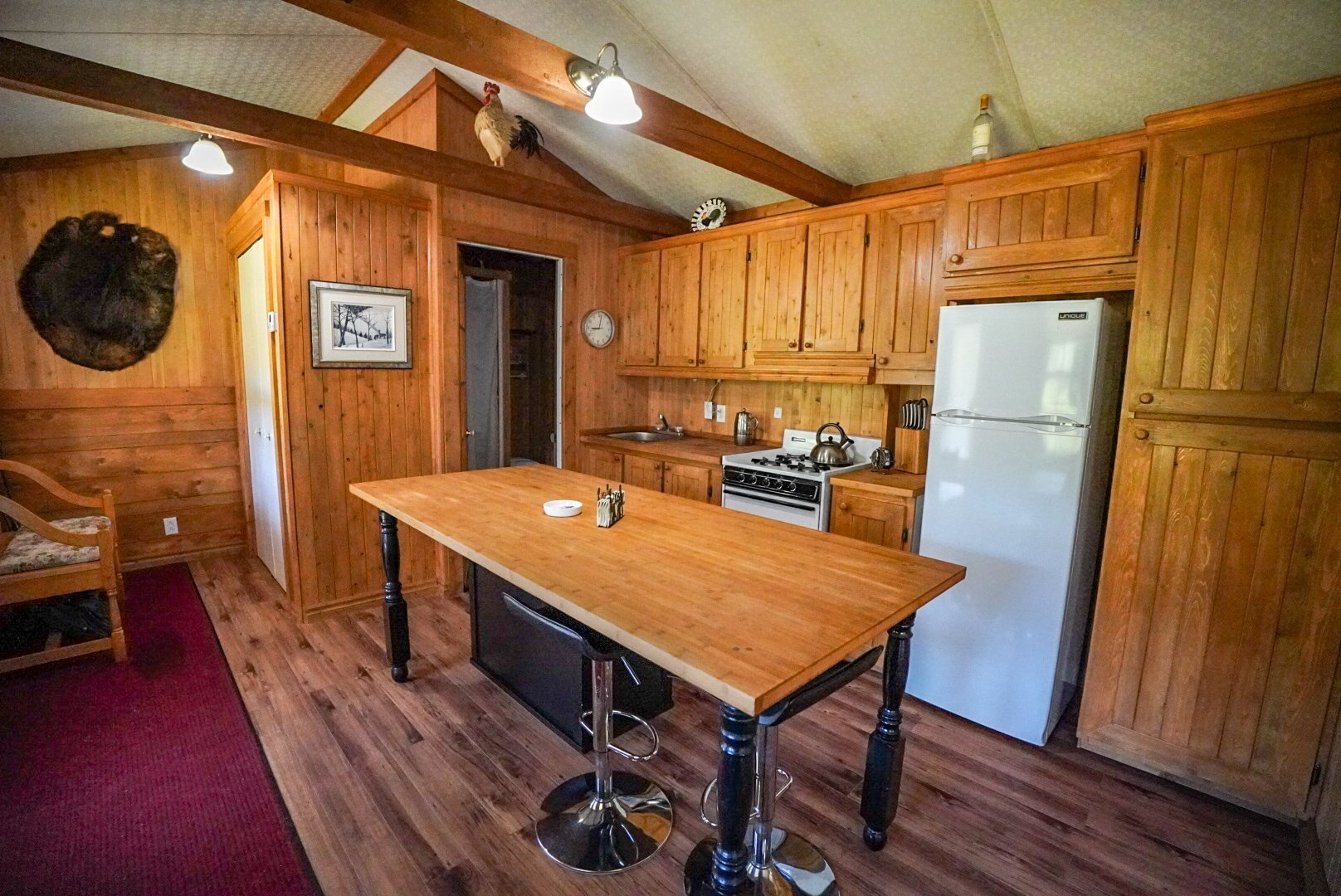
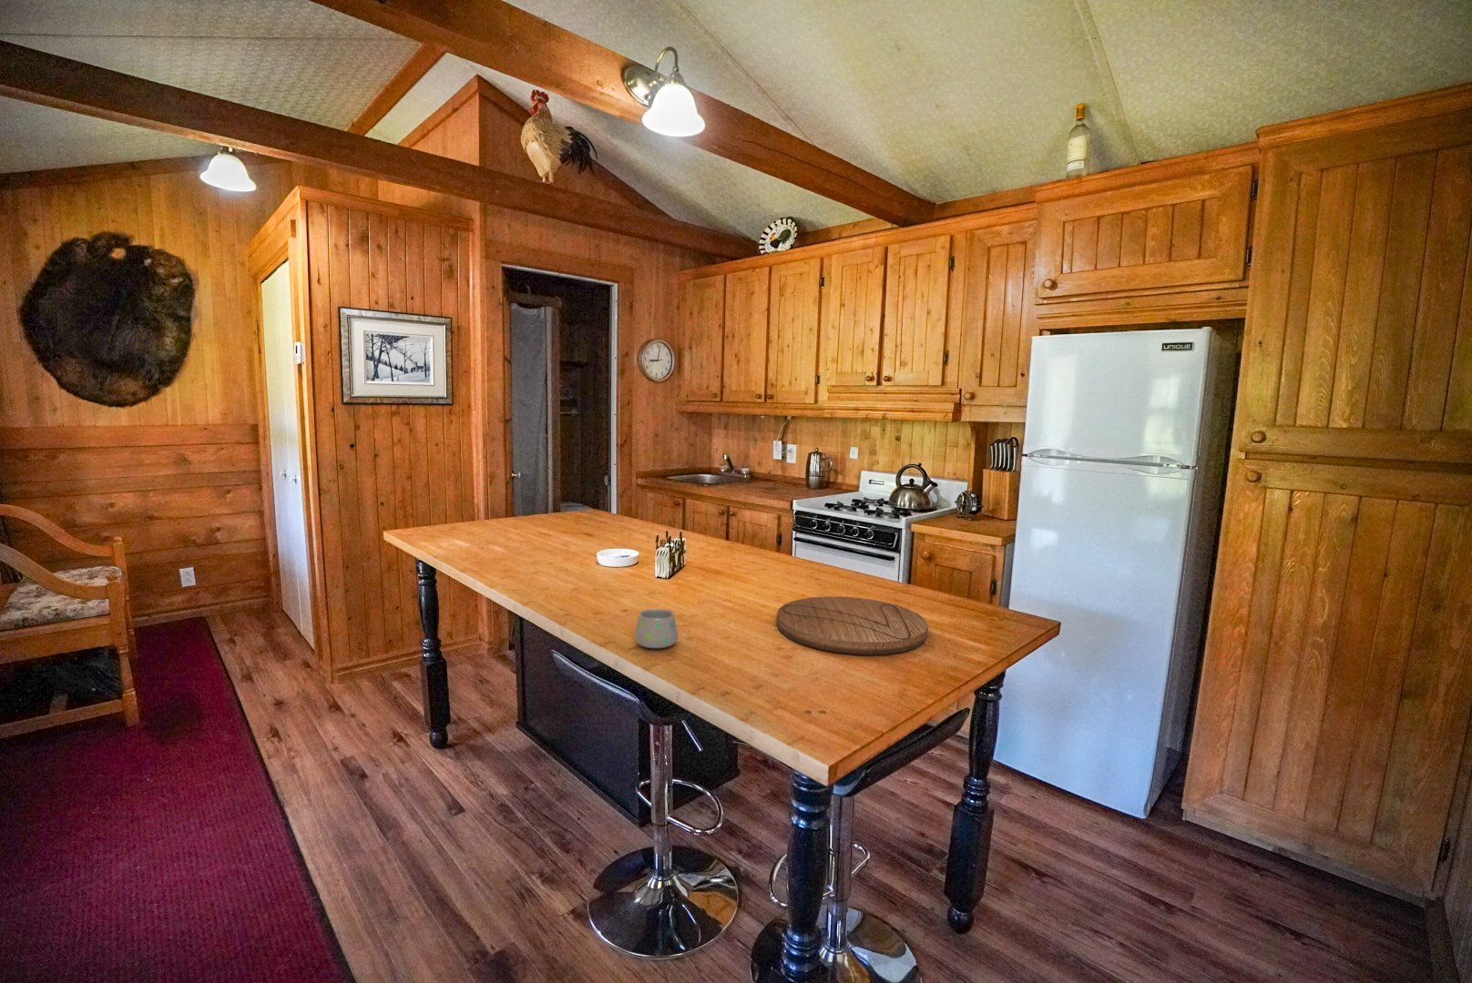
+ mug (659, 626)
+ cutting board (850, 622)
